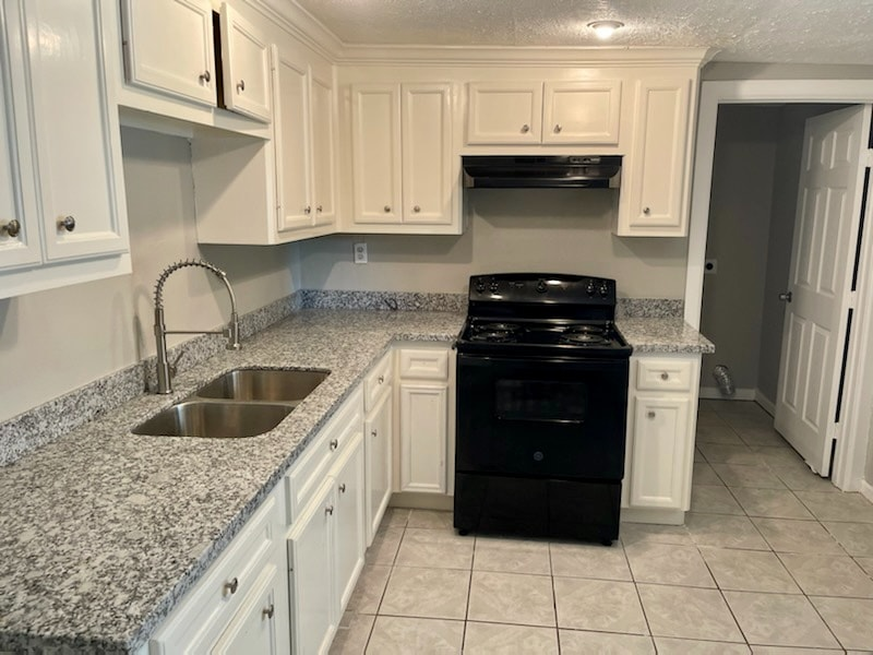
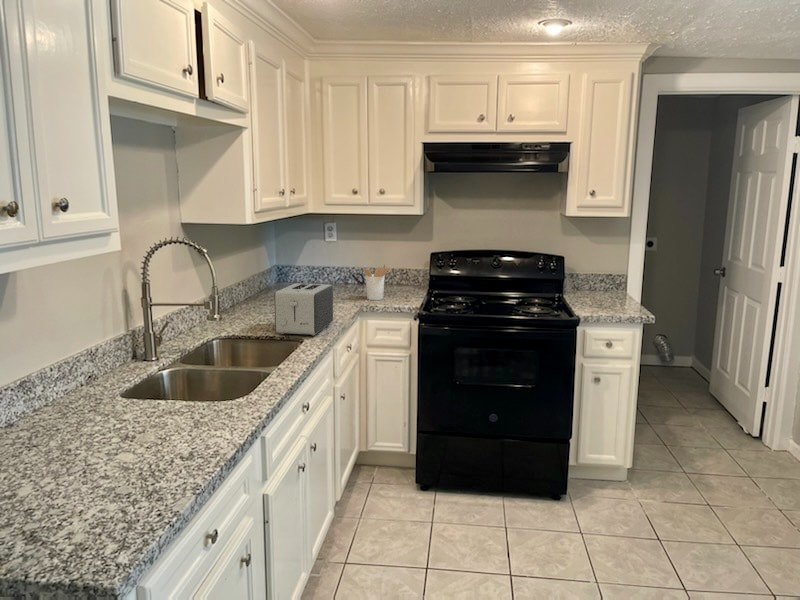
+ toaster (304, 309)
+ utensil holder (377, 282)
